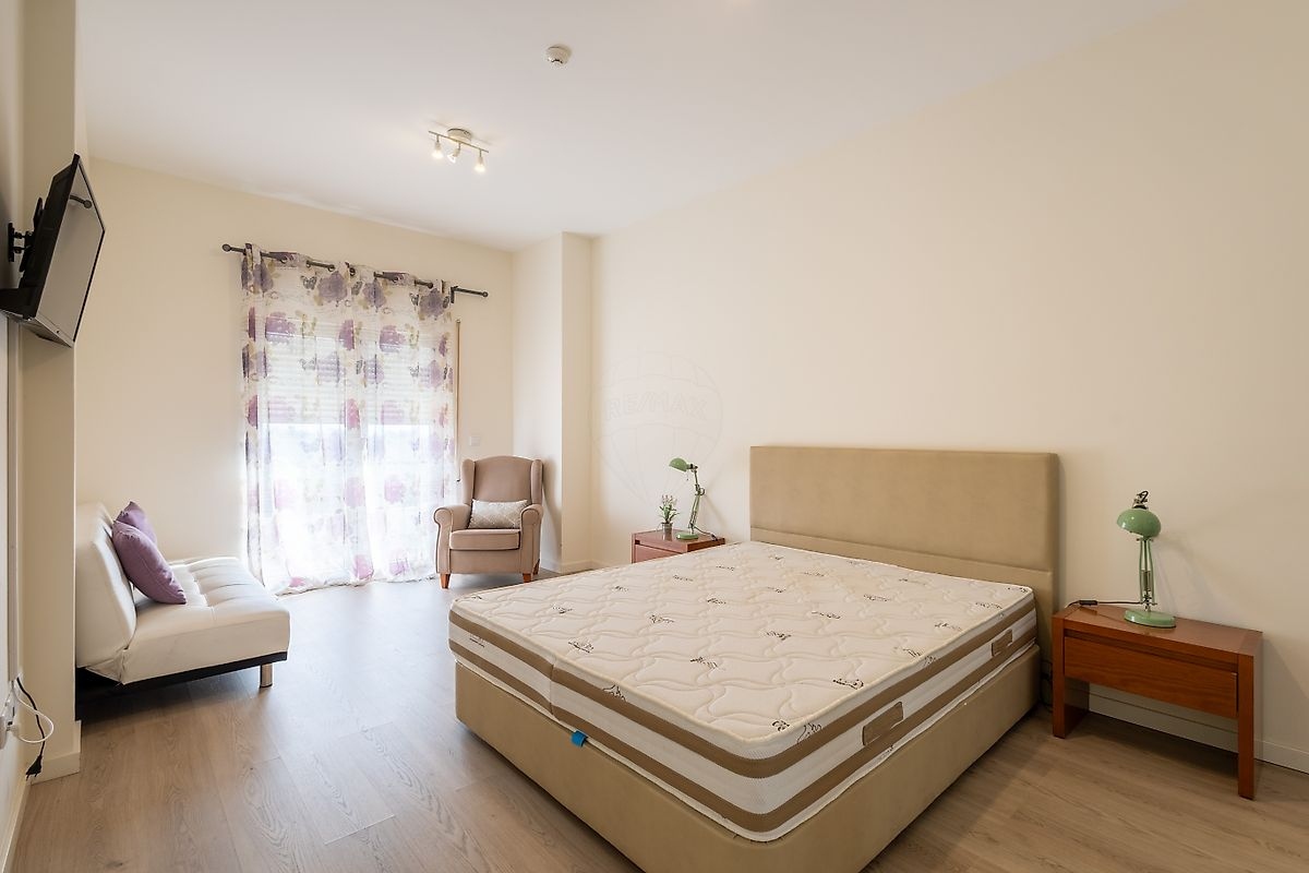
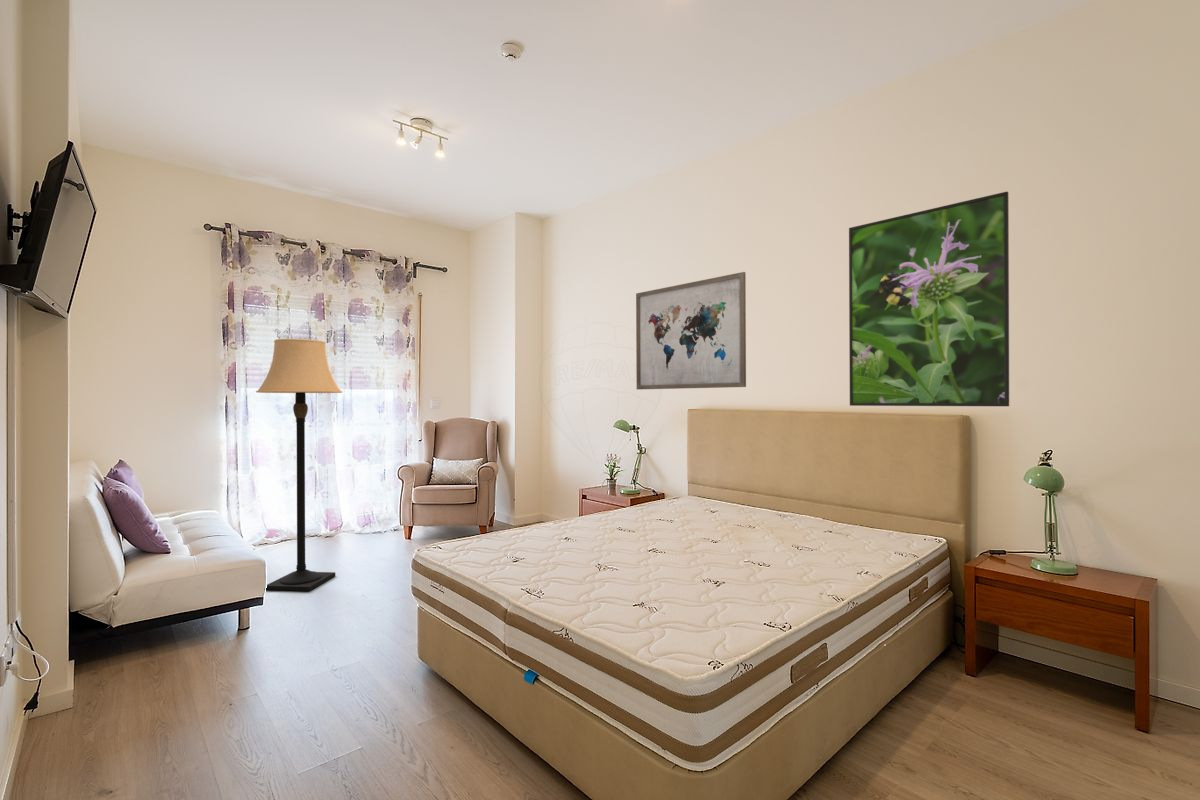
+ lamp (300, 461)
+ wall art (686, 336)
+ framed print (921, 308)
